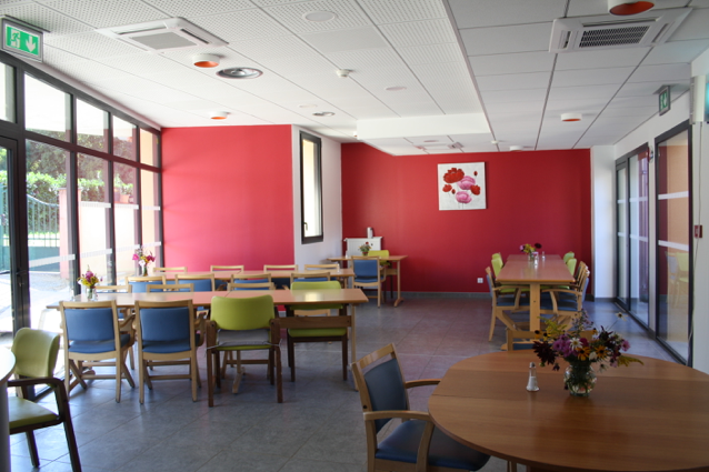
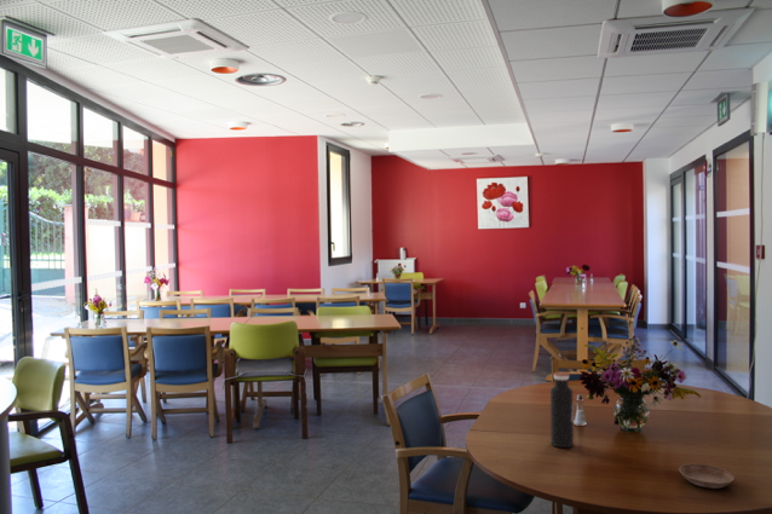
+ water bottle (561, 409)
+ saucer (705, 477)
